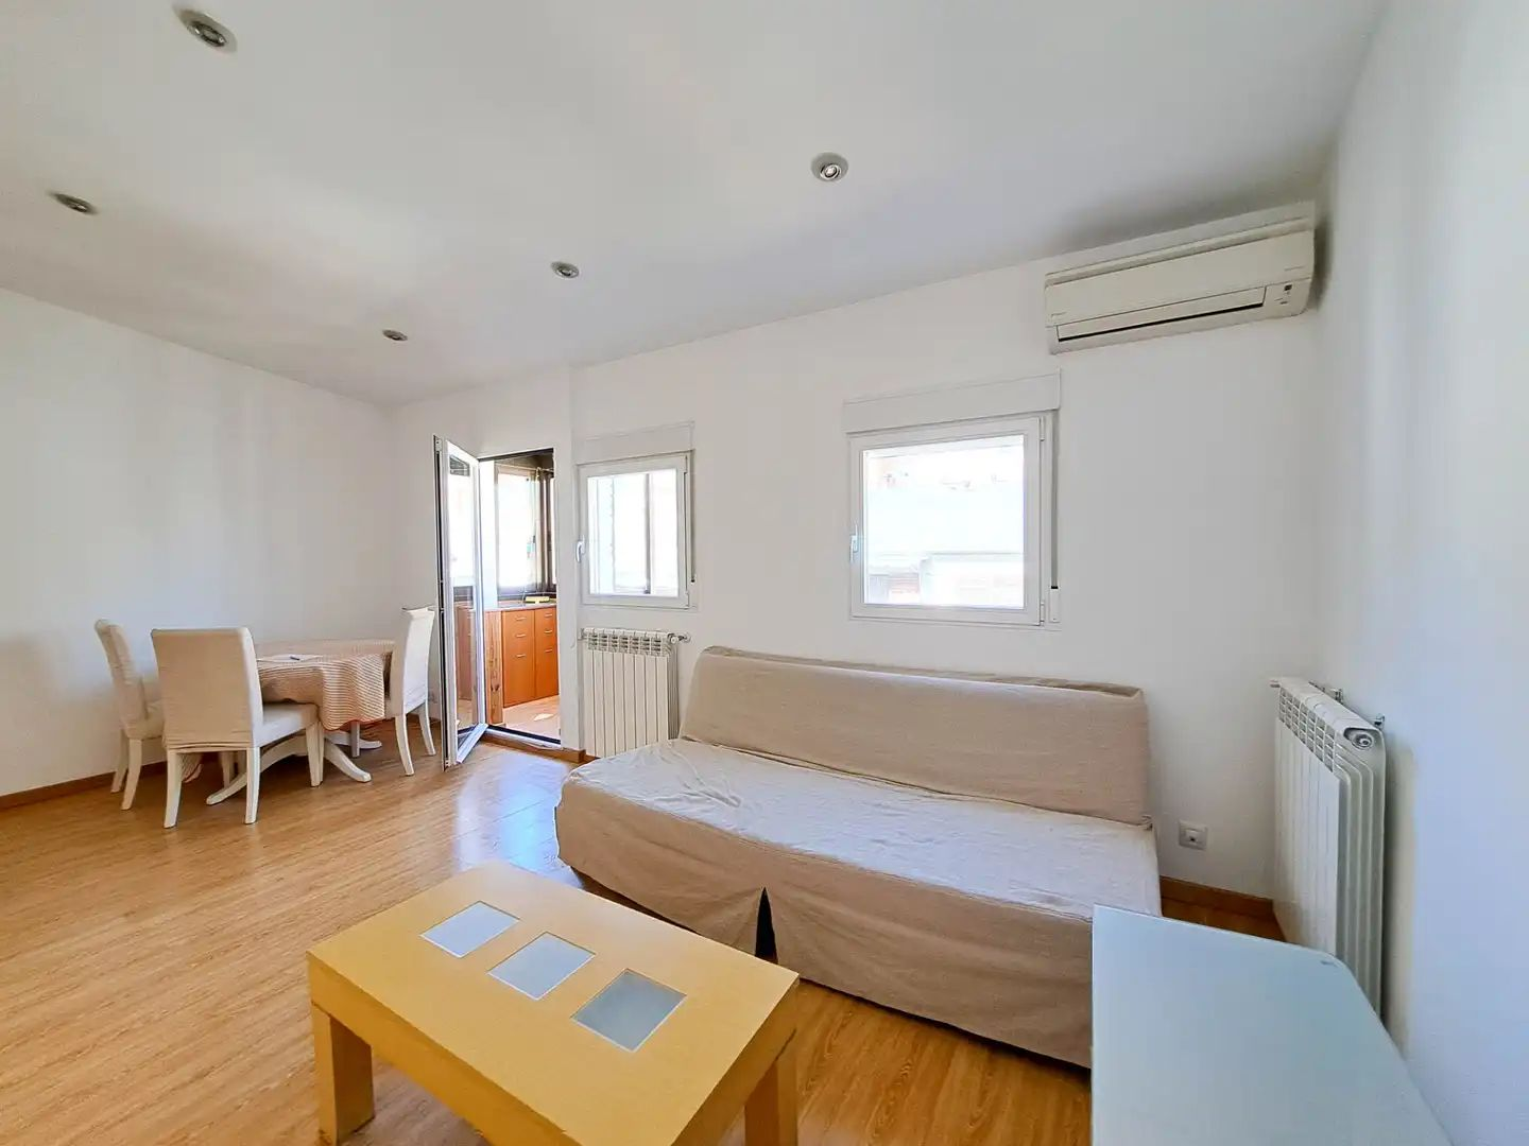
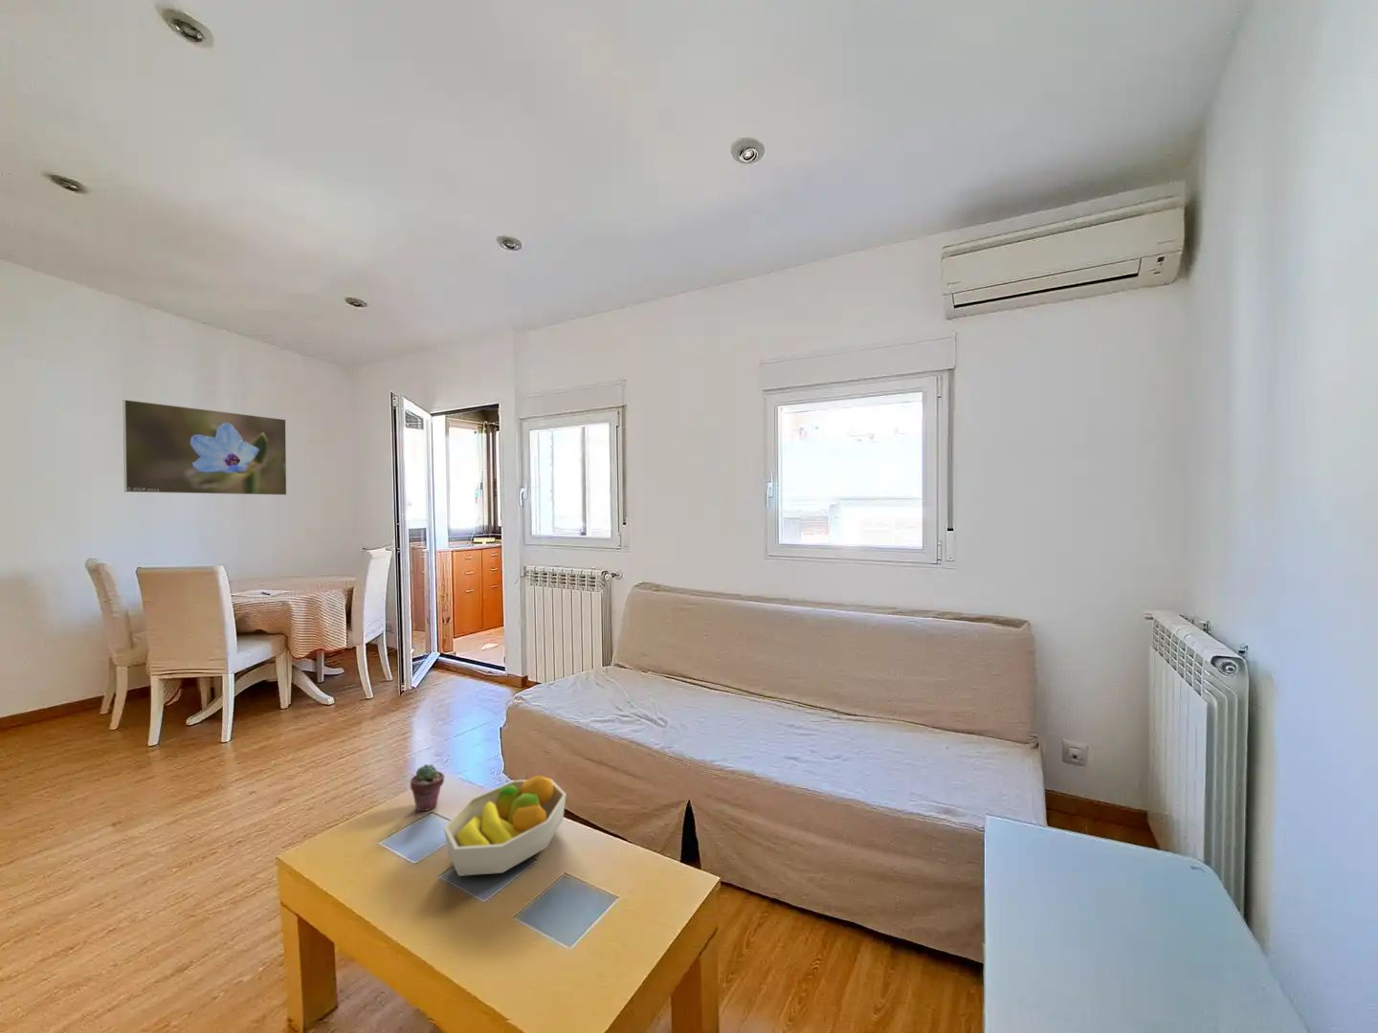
+ fruit bowl (508, 819)
+ potted succulent (426, 786)
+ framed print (213, 451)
